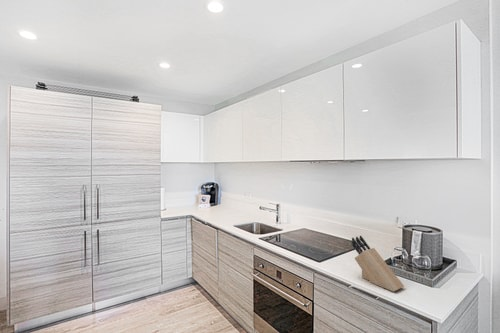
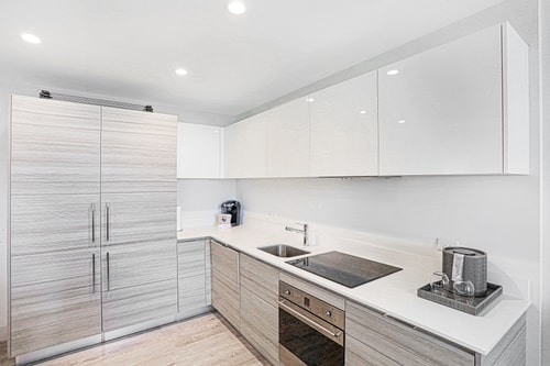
- knife block (374, 260)
